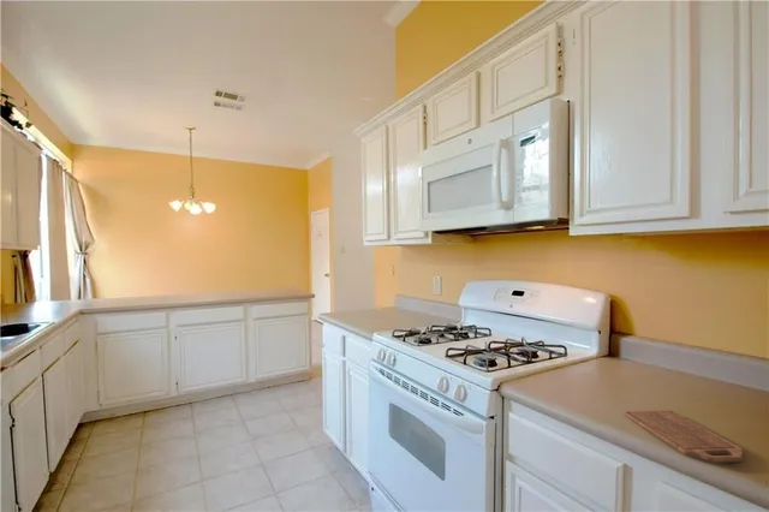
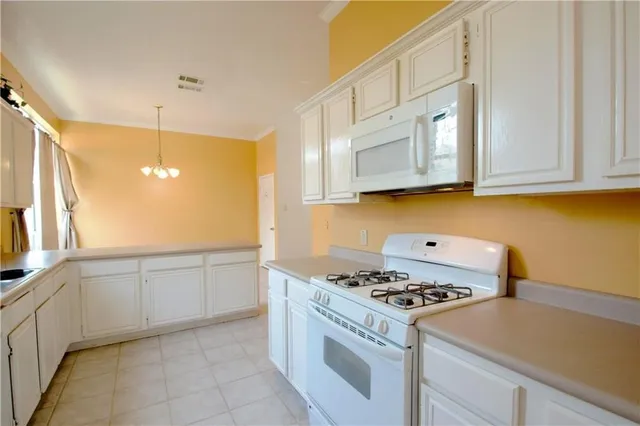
- cutting board (682, 433)
